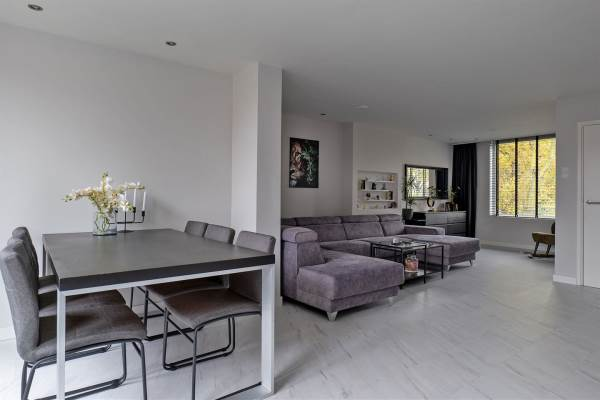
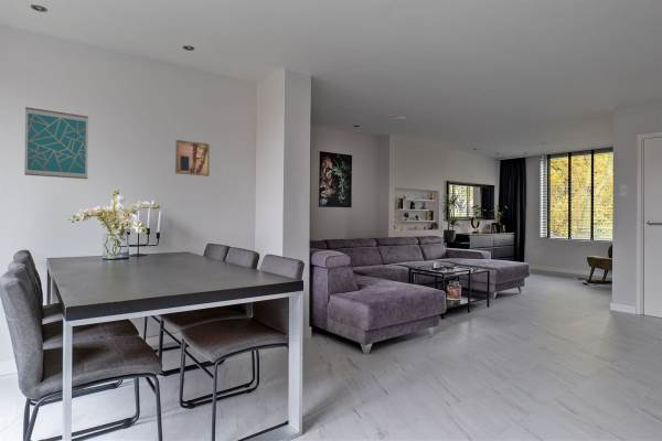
+ wall art (57, 144)
+ wall art (192, 158)
